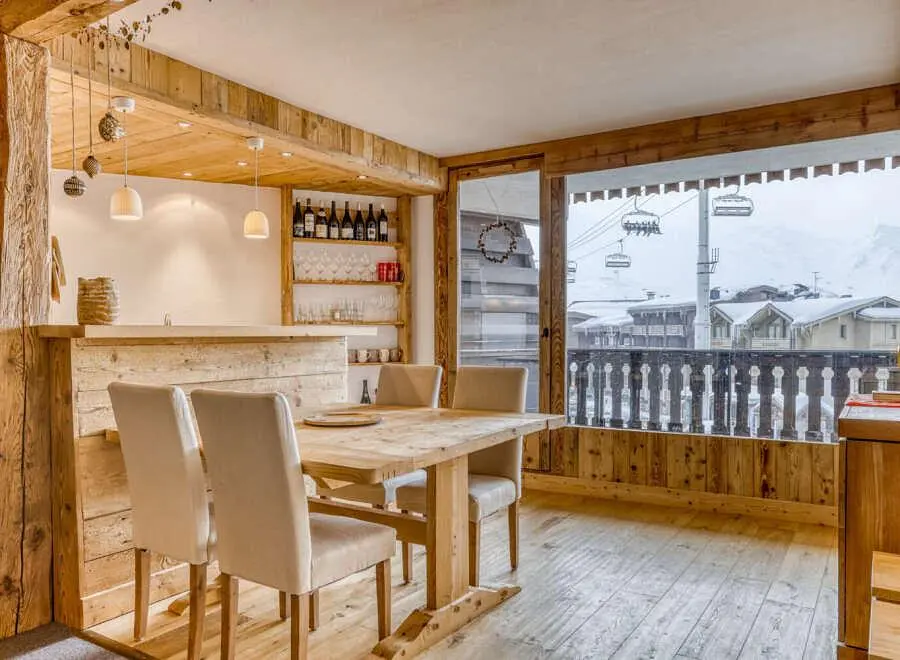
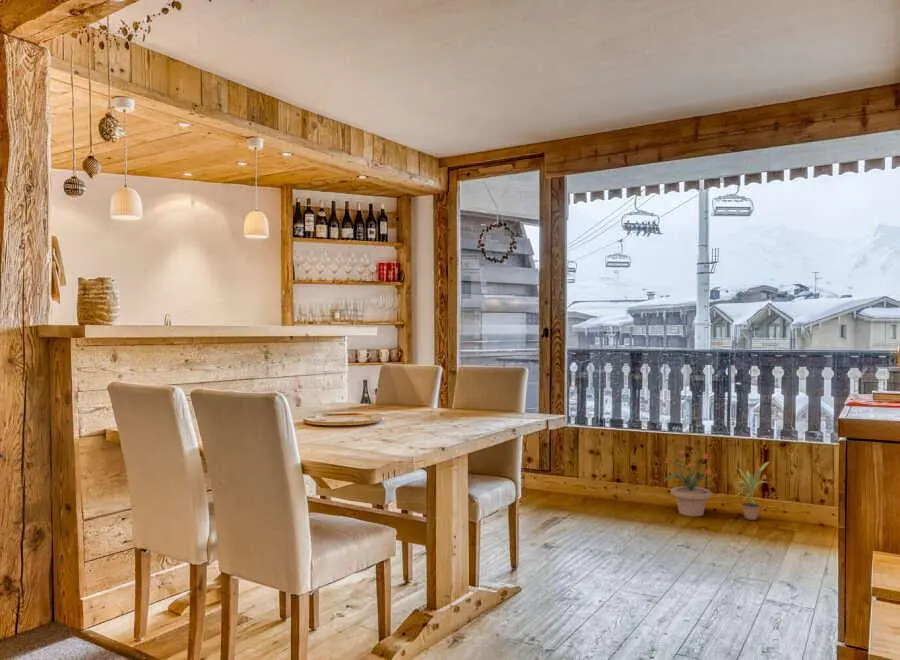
+ potted plant (752, 491)
+ potted plant (690, 481)
